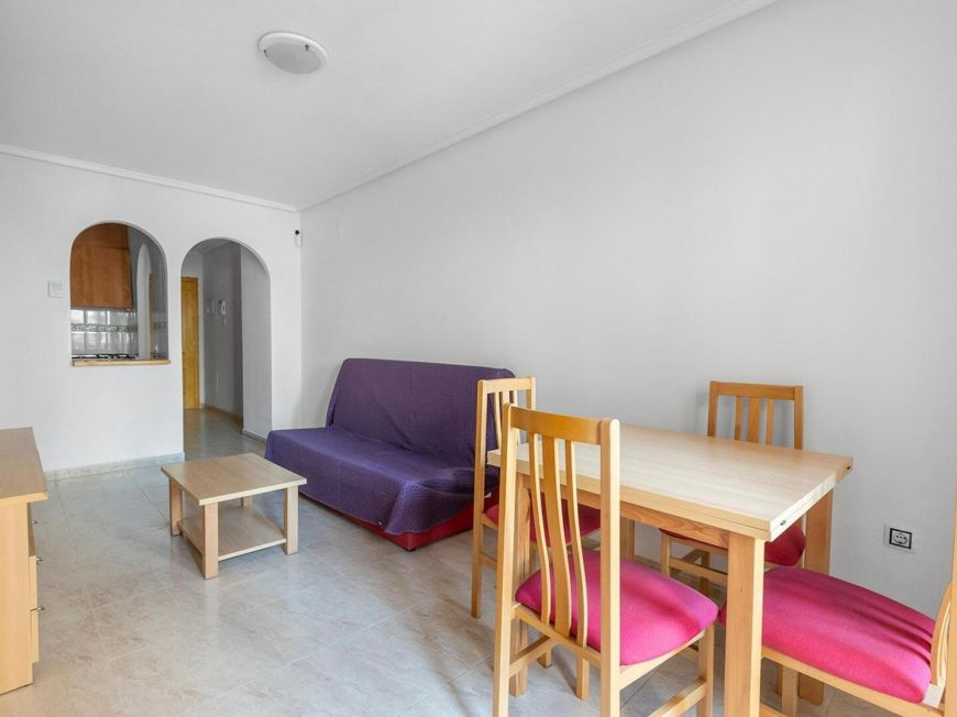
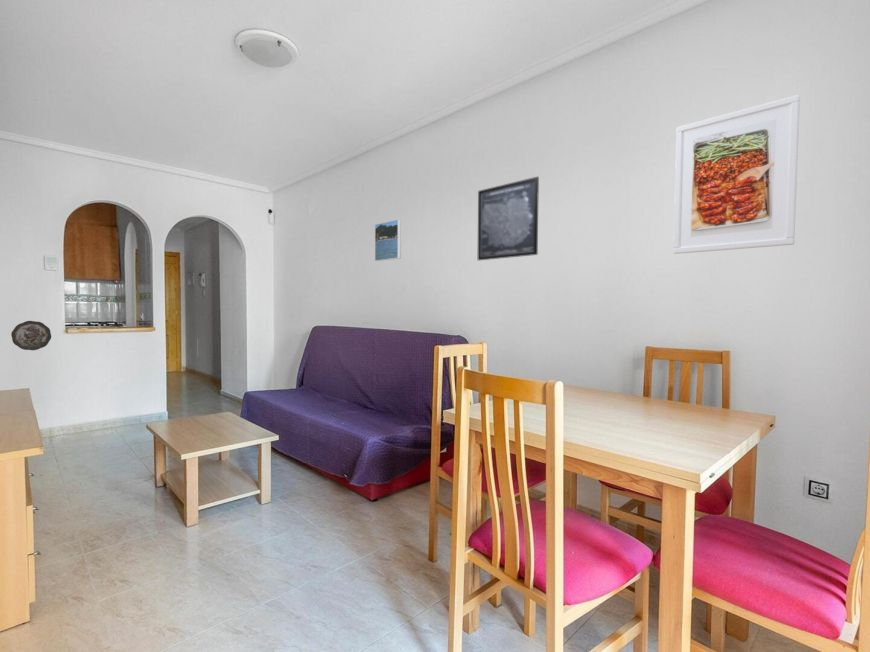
+ decorative plate (31, 335)
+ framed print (387, 240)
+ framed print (731, 181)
+ wall art (506, 221)
